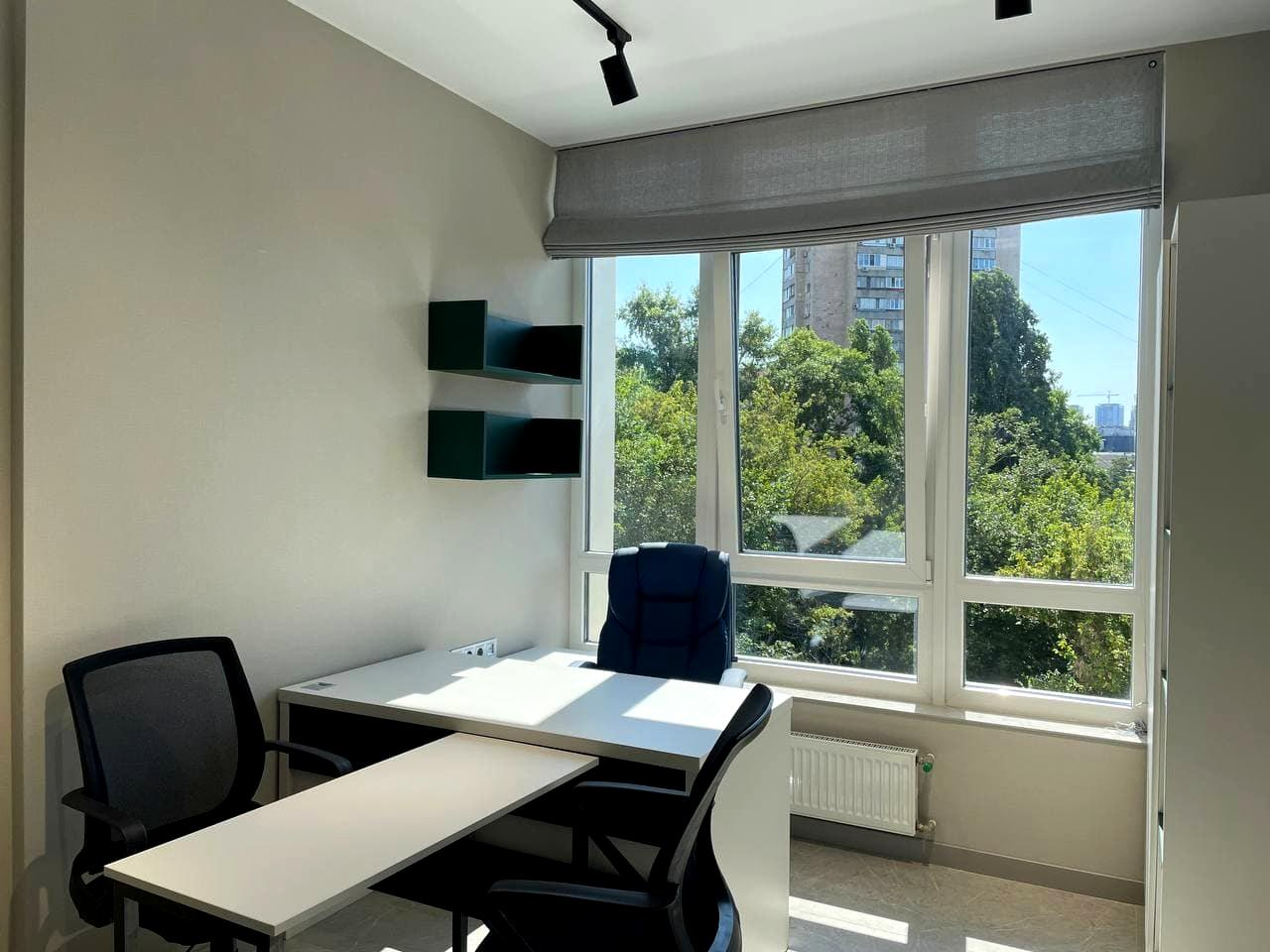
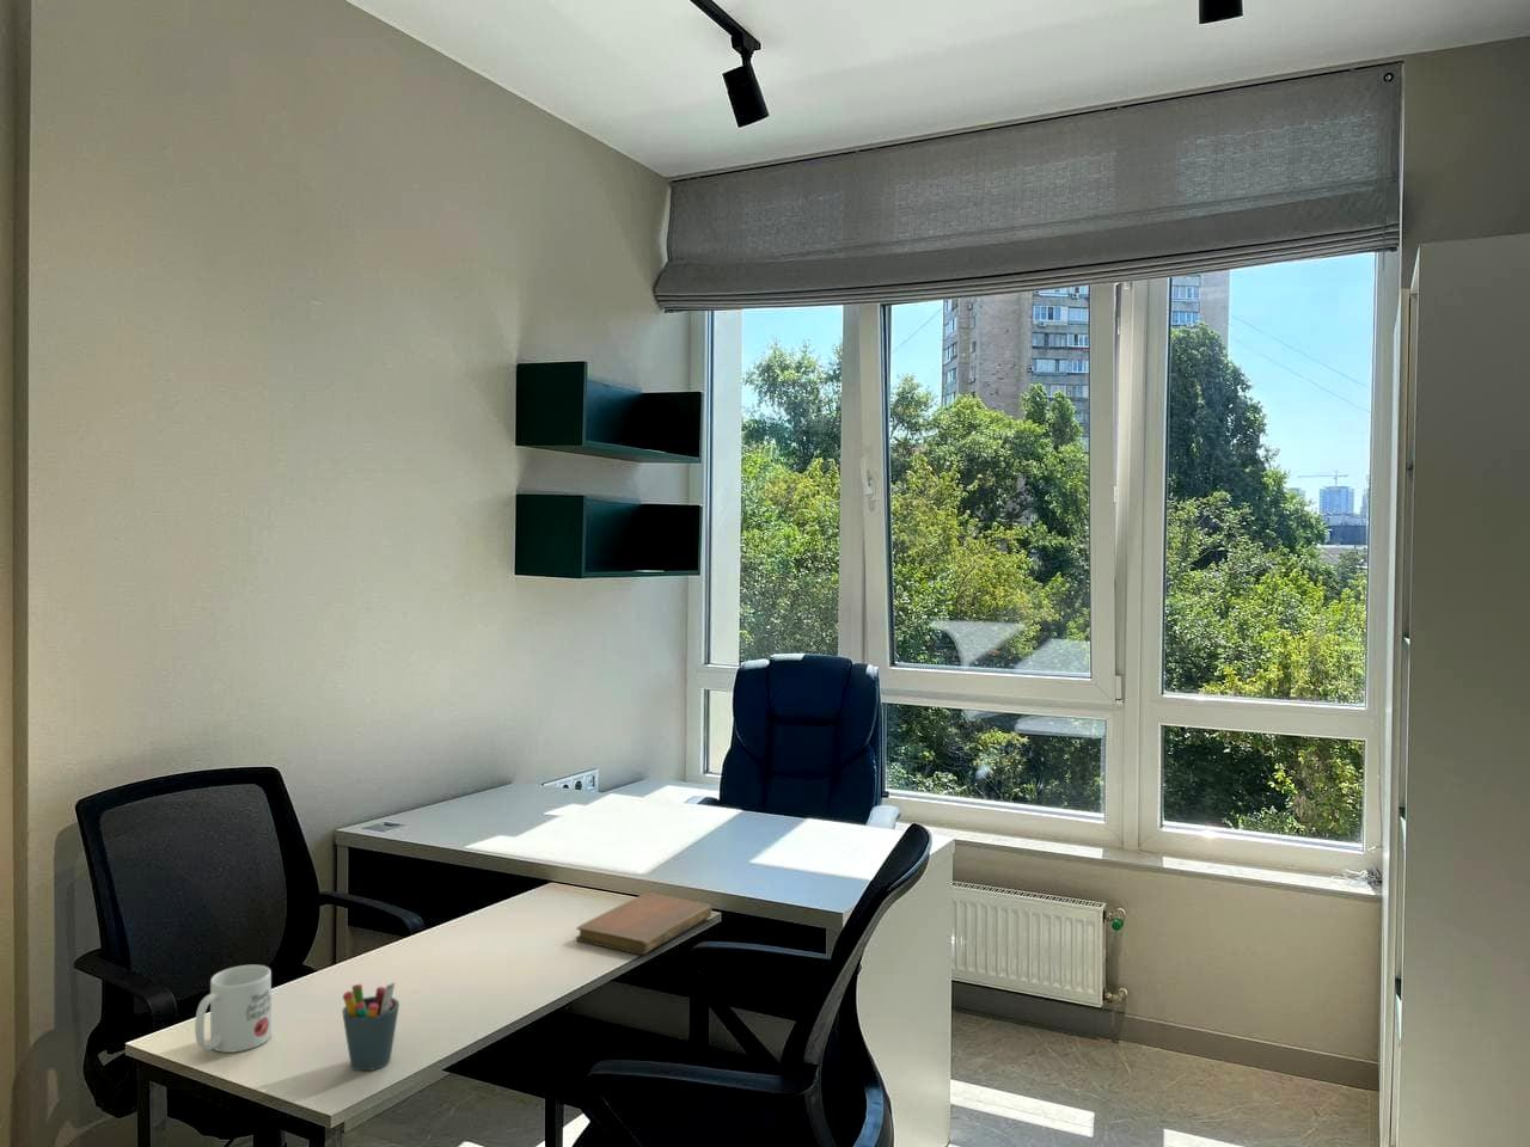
+ notebook (646, 922)
+ mug (230, 1012)
+ pen holder (370, 1019)
